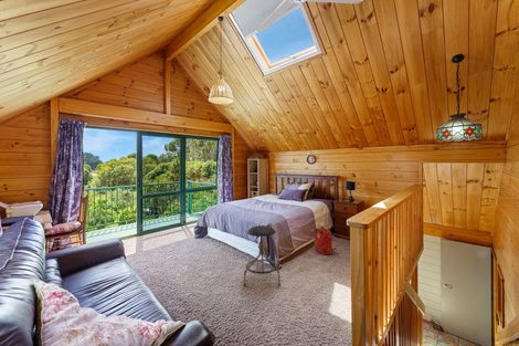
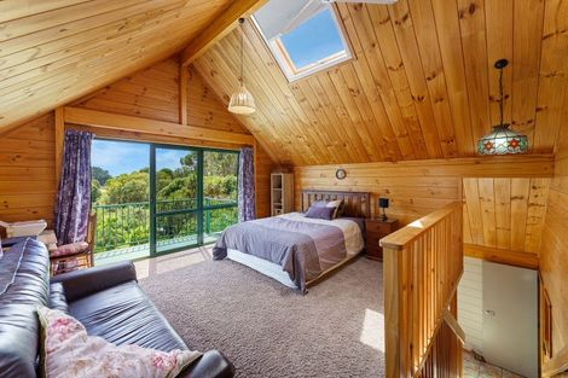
- backpack (324, 239)
- stool (262, 252)
